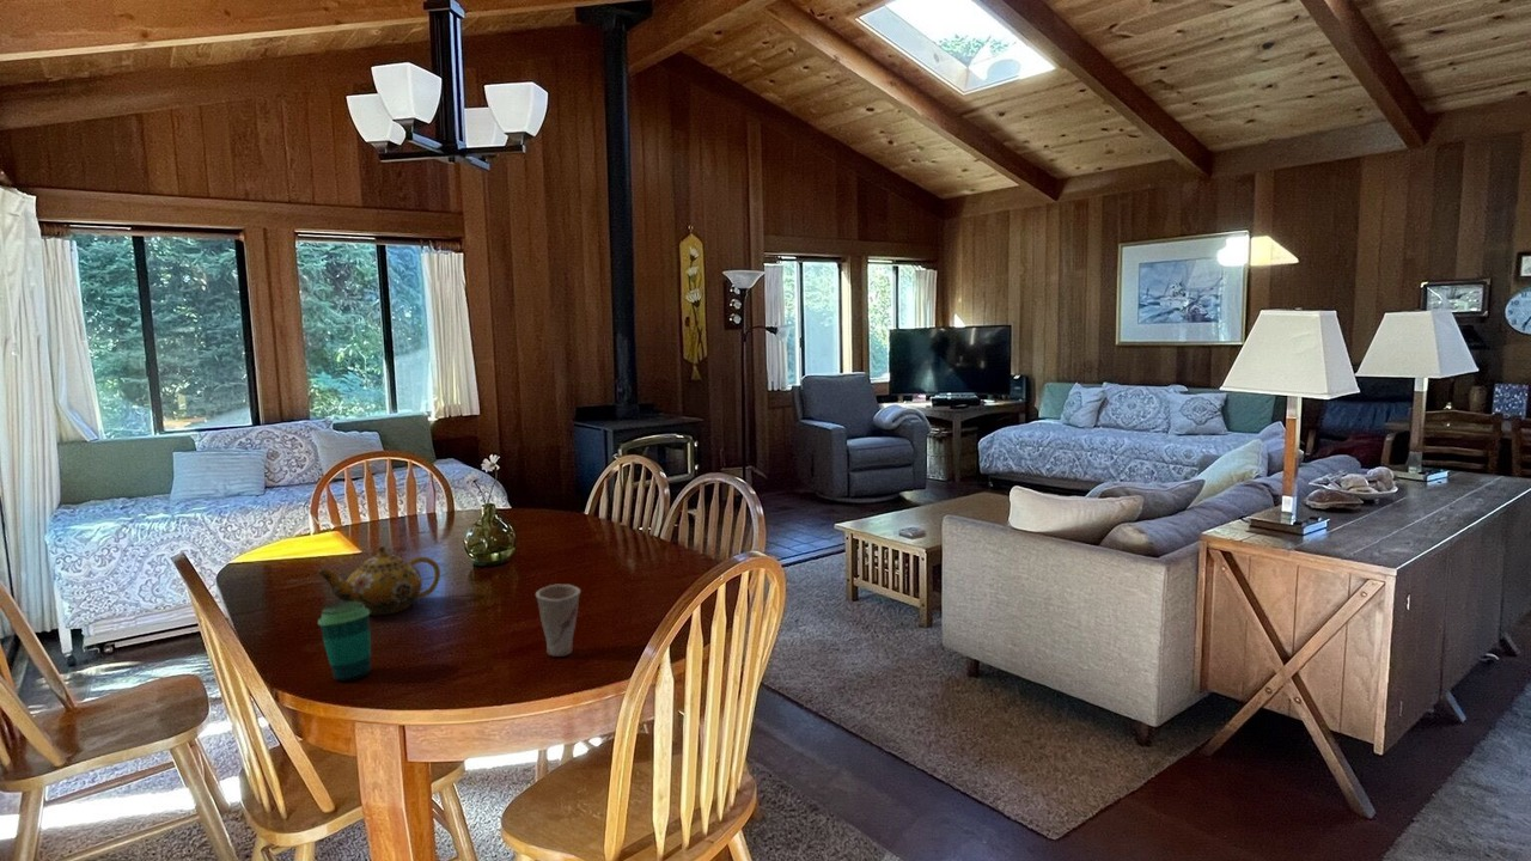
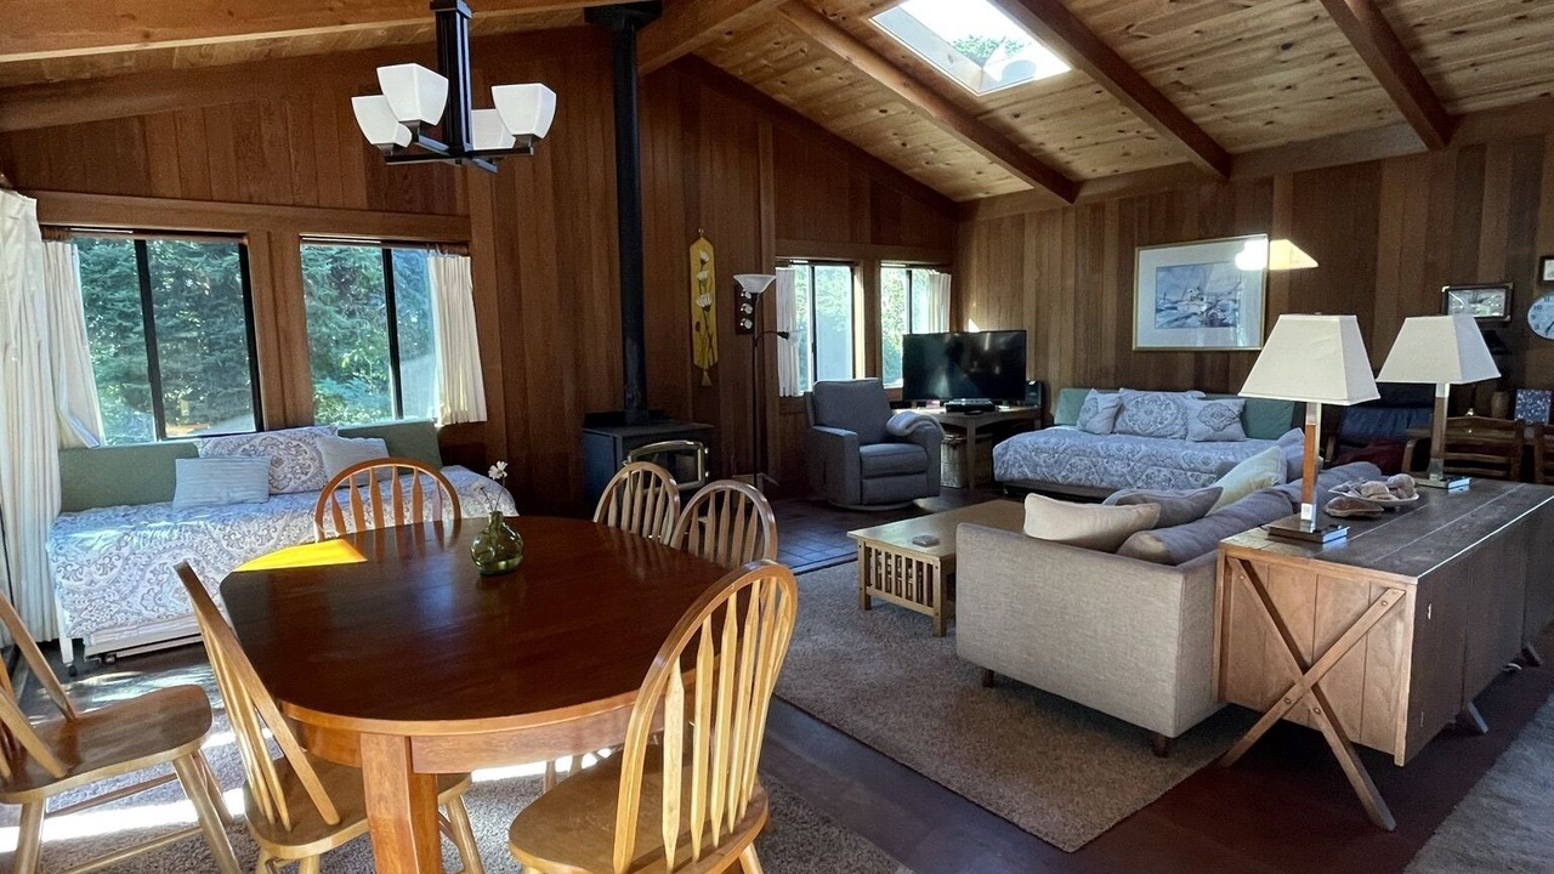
- cup (346, 640)
- teapot (382, 578)
- cup (560, 622)
